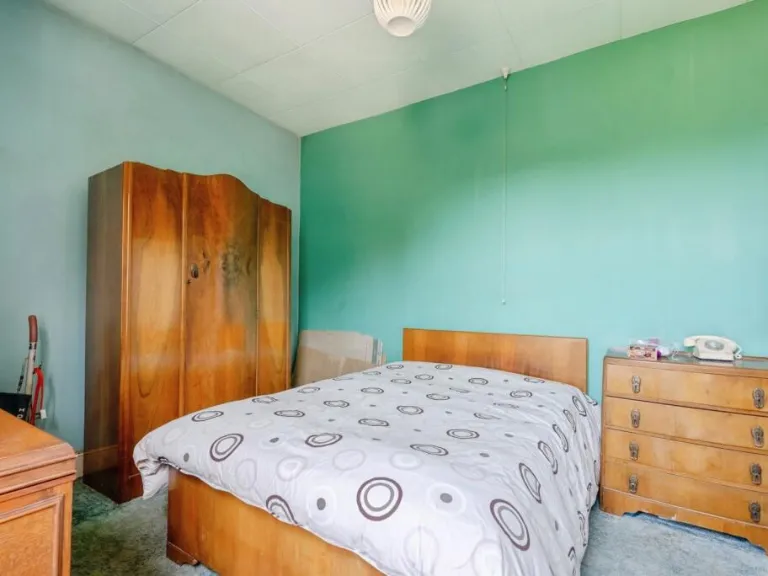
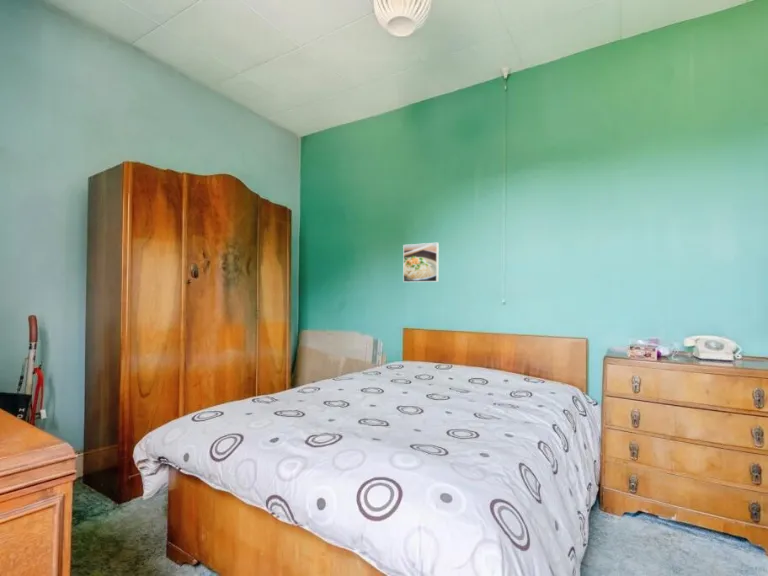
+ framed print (420, 262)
